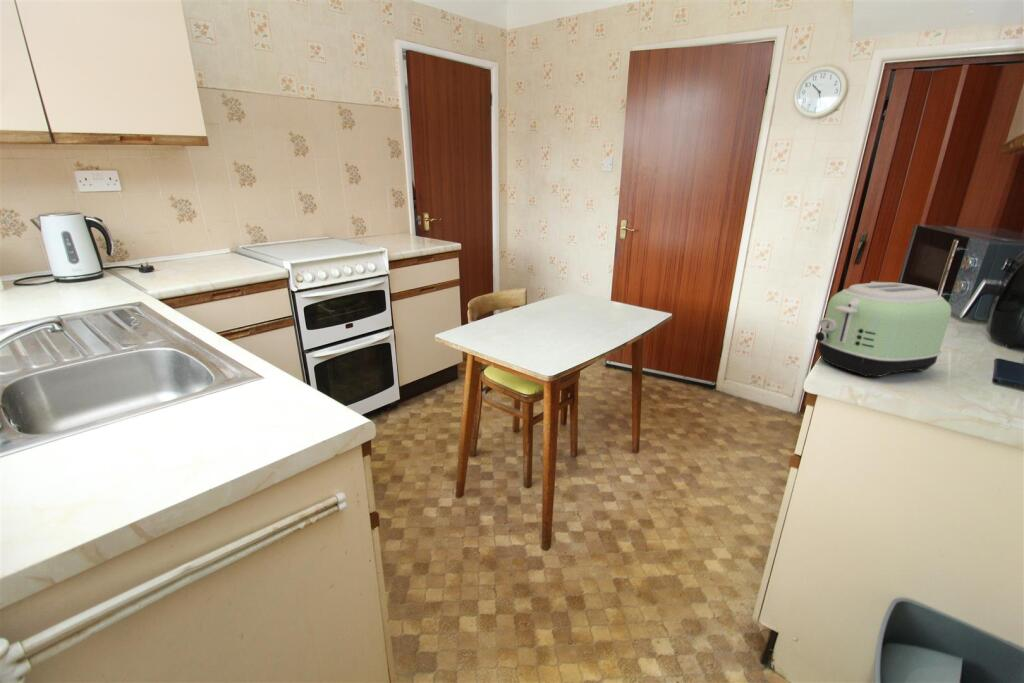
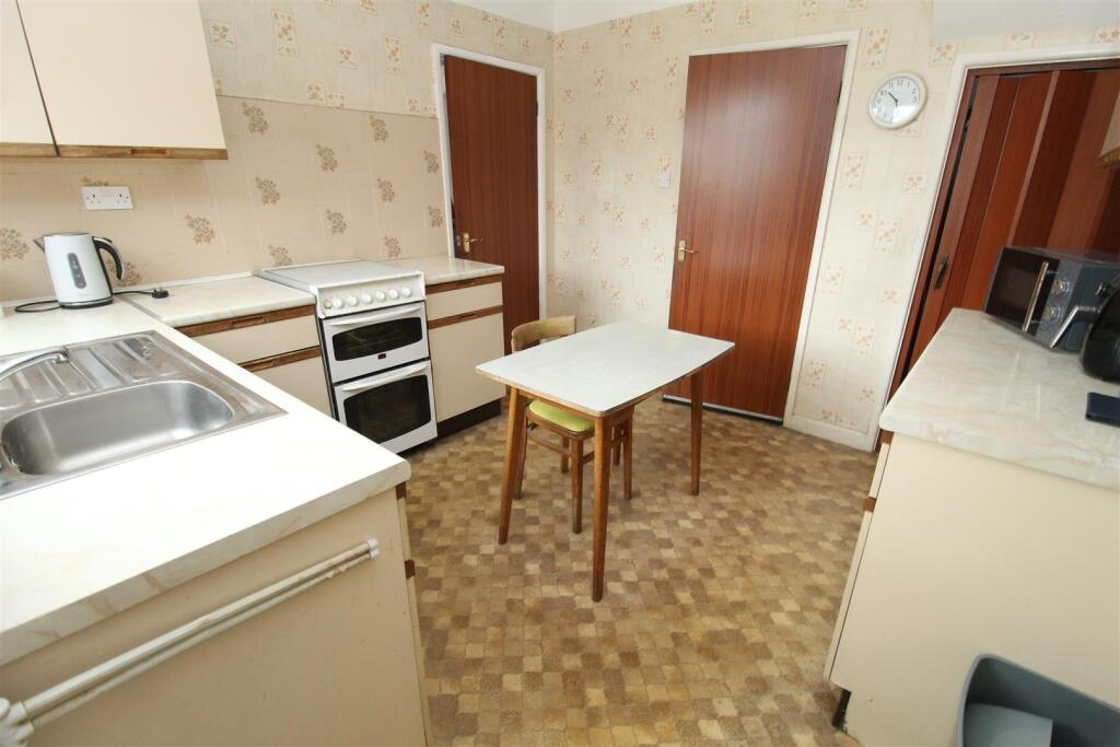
- toaster (878, 327)
